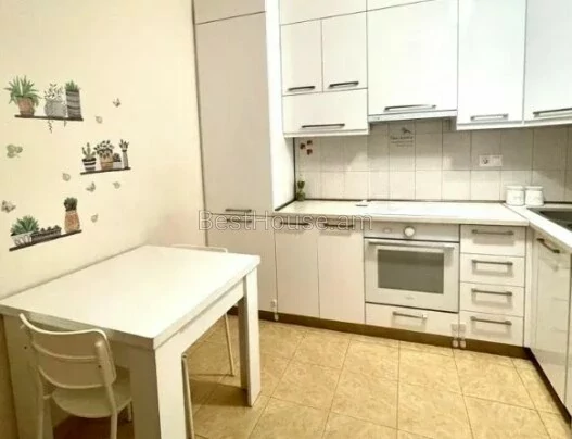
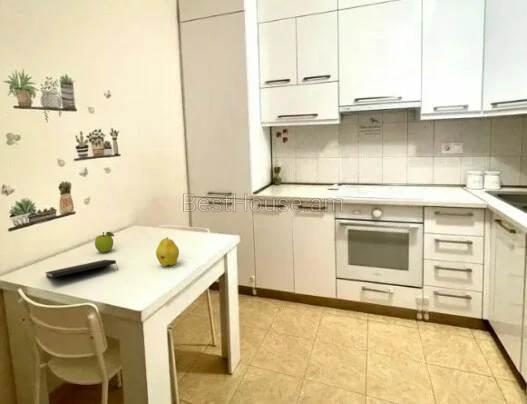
+ fruit (167, 251)
+ fruit (105, 241)
+ notepad (80, 267)
